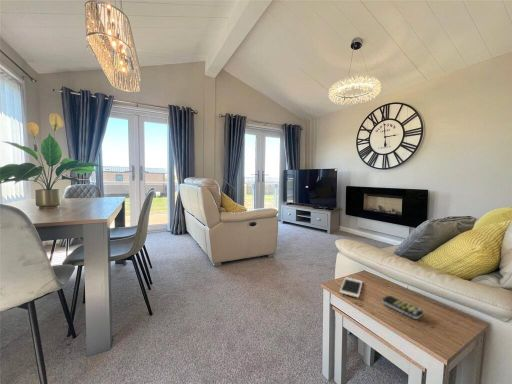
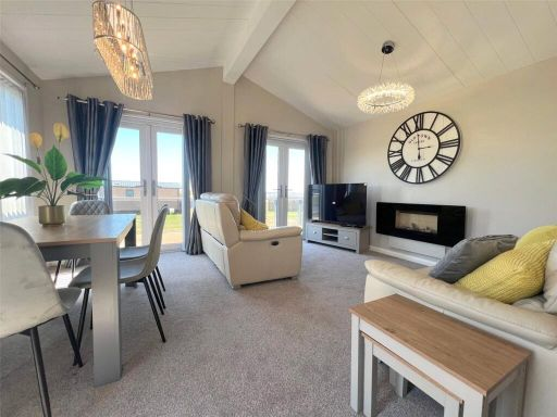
- cell phone (351, 286)
- remote control (401, 306)
